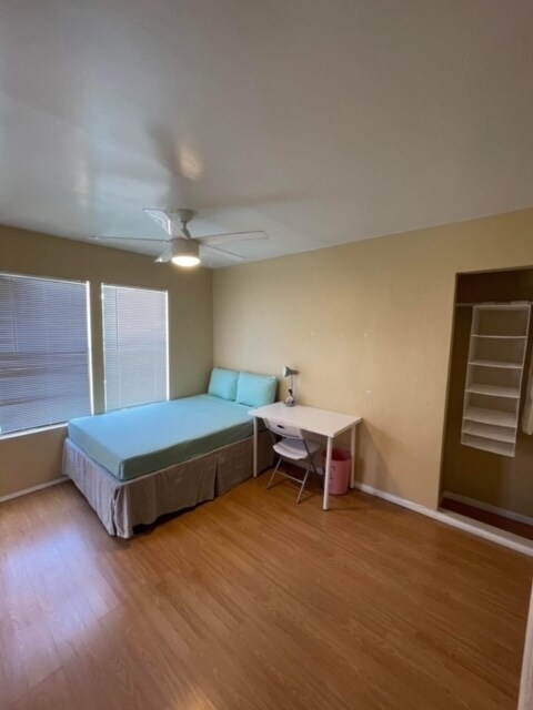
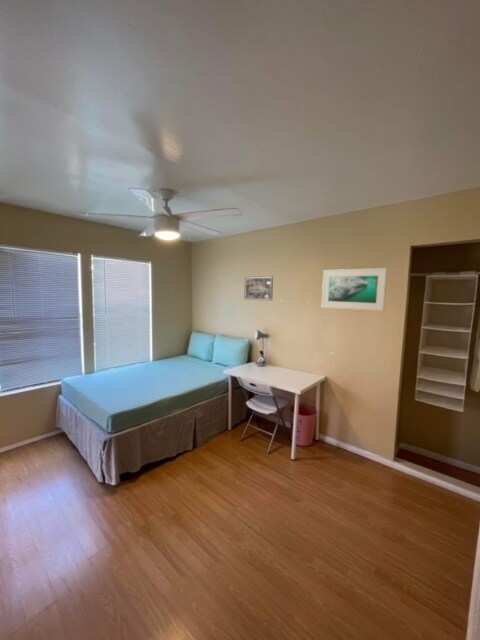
+ wall art (258, 288)
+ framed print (351, 289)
